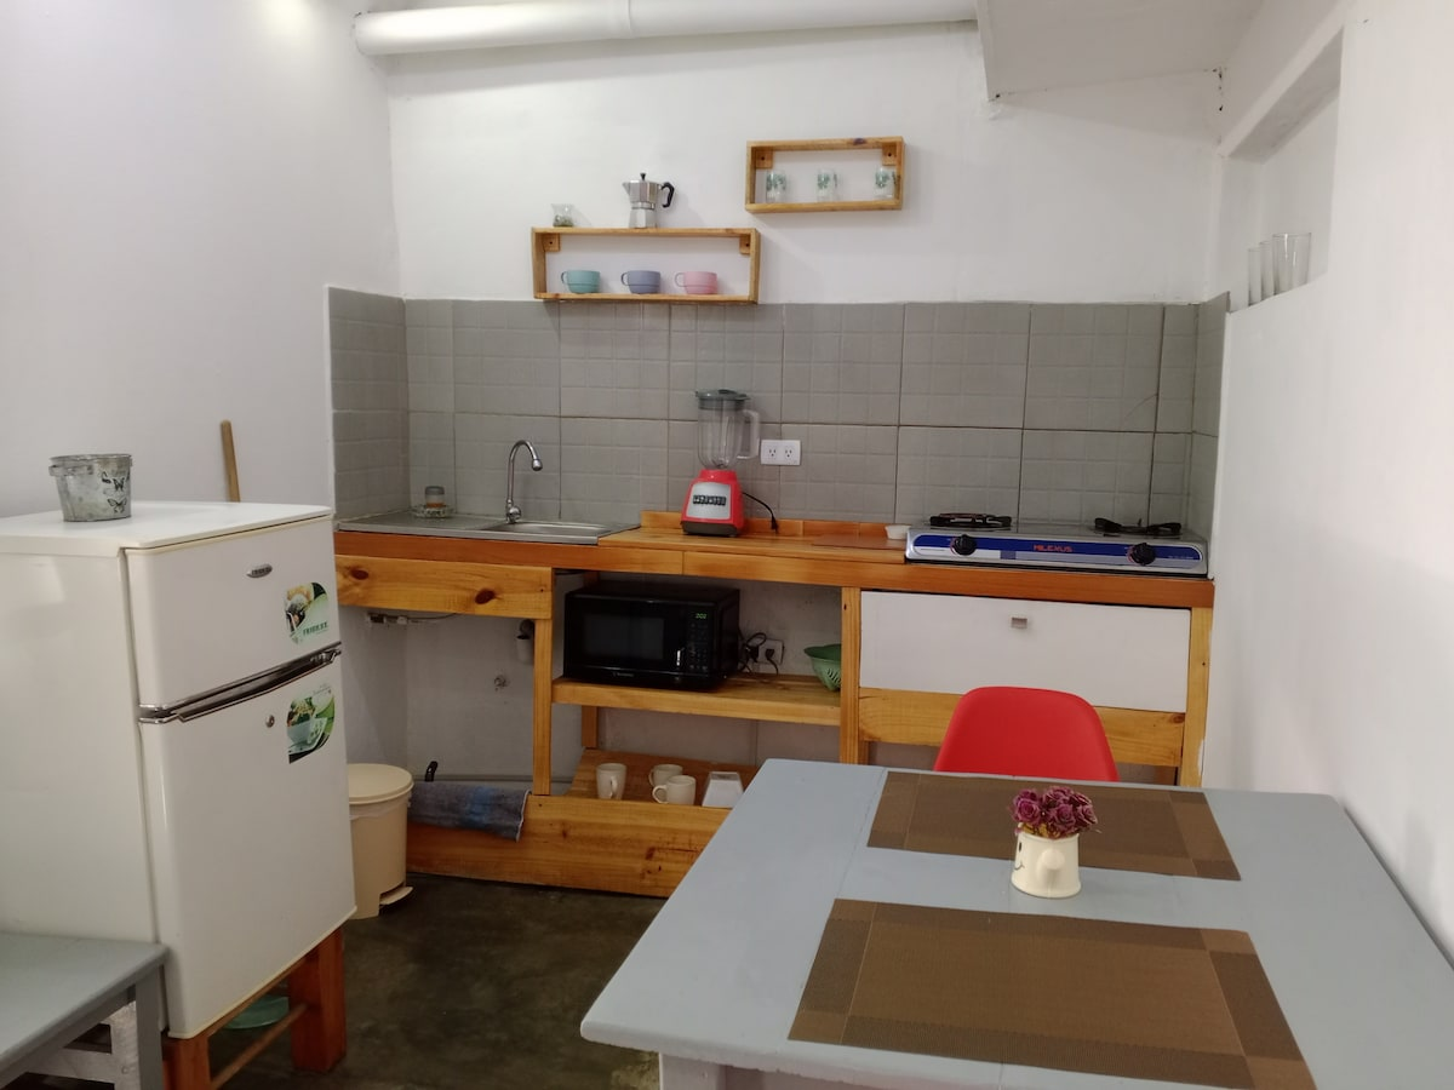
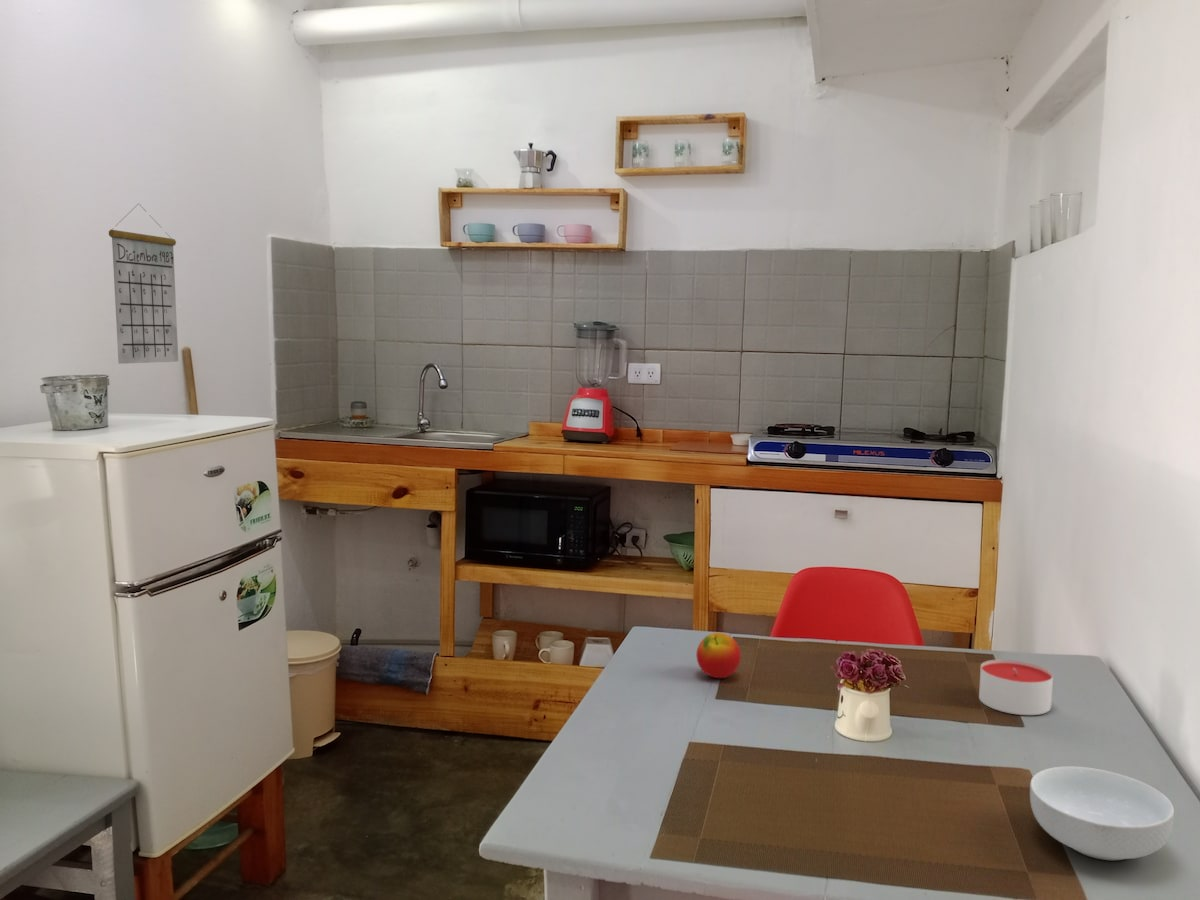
+ candle (1015, 685)
+ calendar (145, 283)
+ cereal bowl (1098, 819)
+ apple (718, 655)
